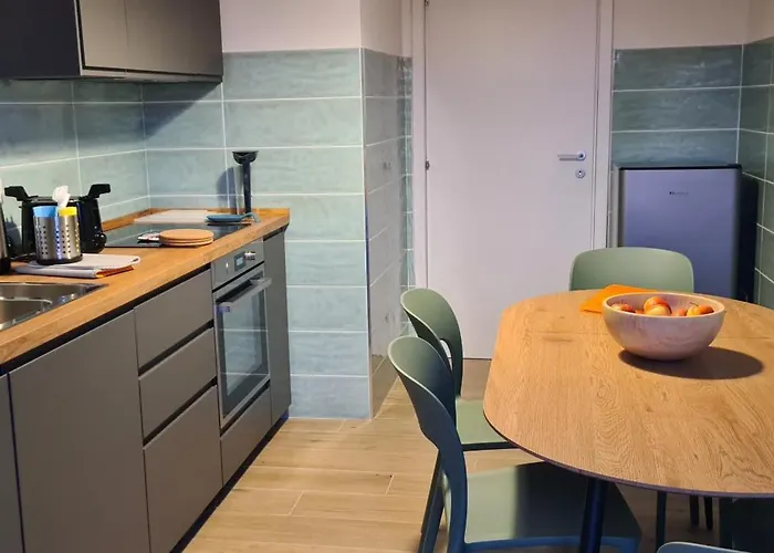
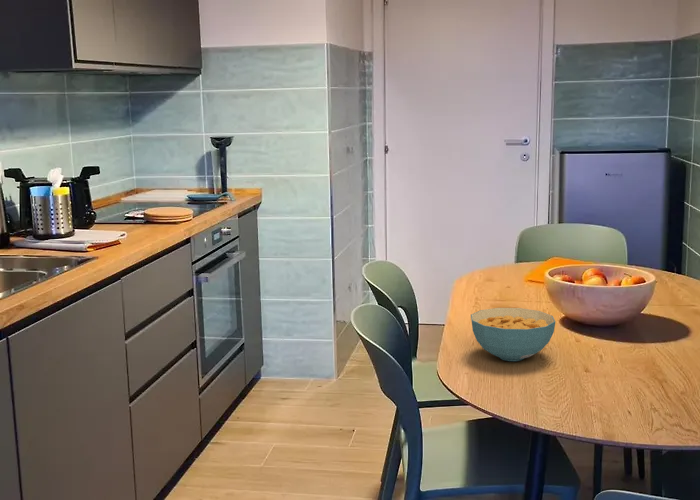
+ cereal bowl (511, 337)
